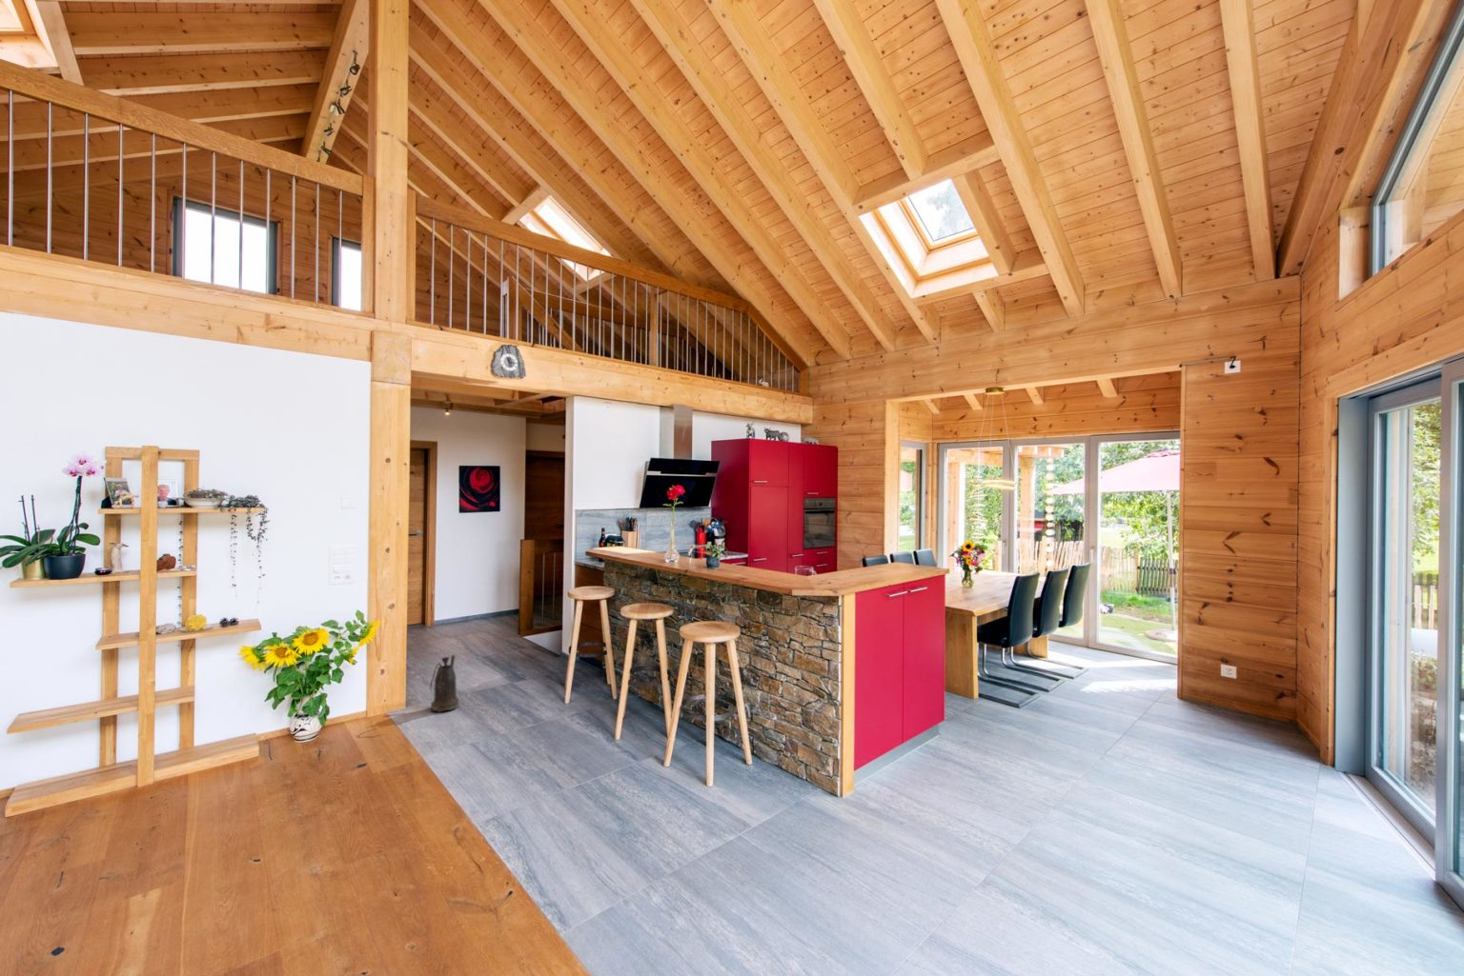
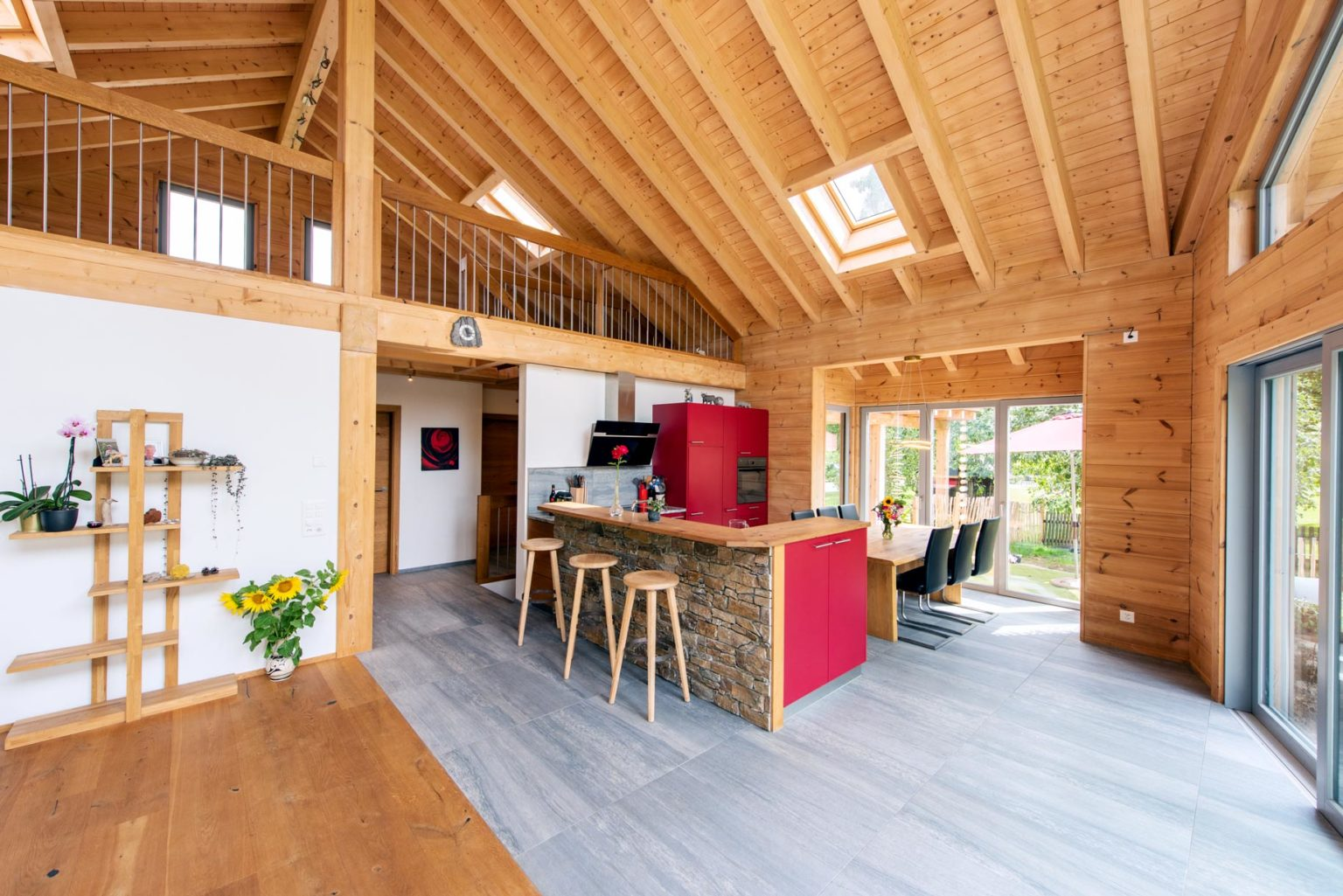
- watering can (443, 685)
